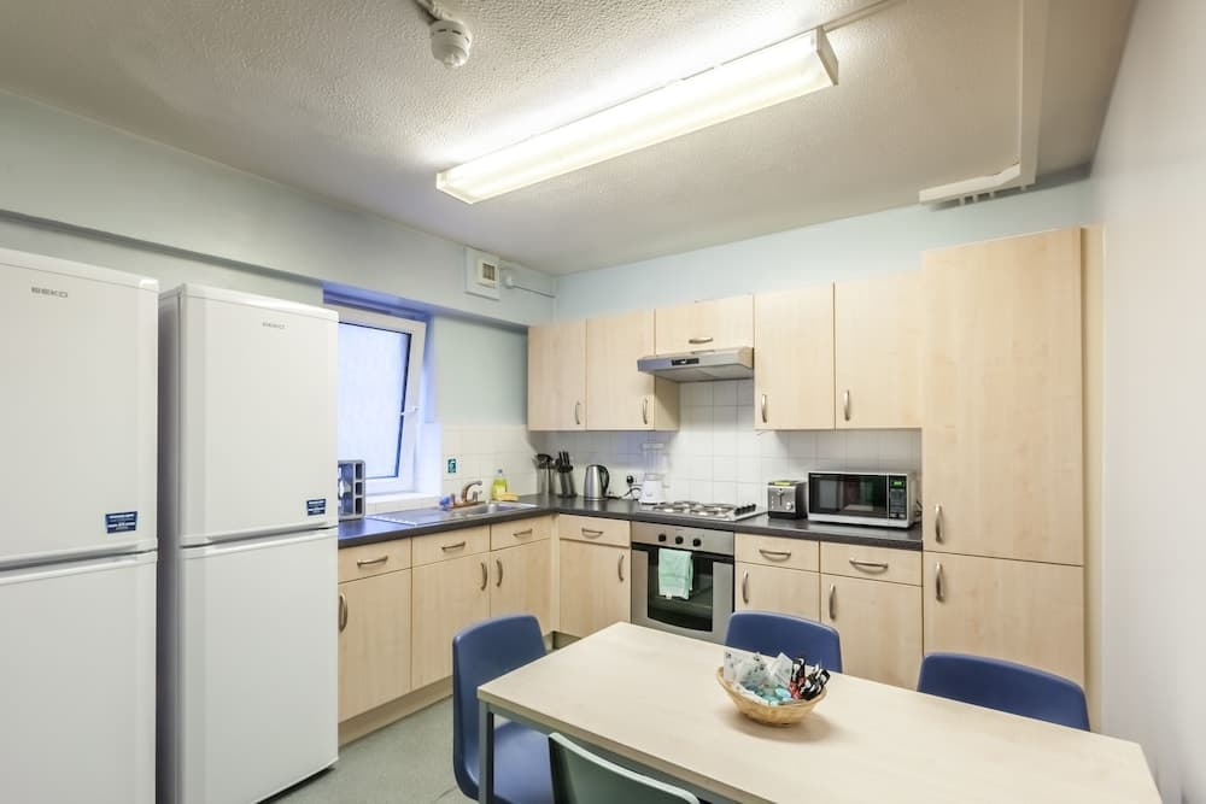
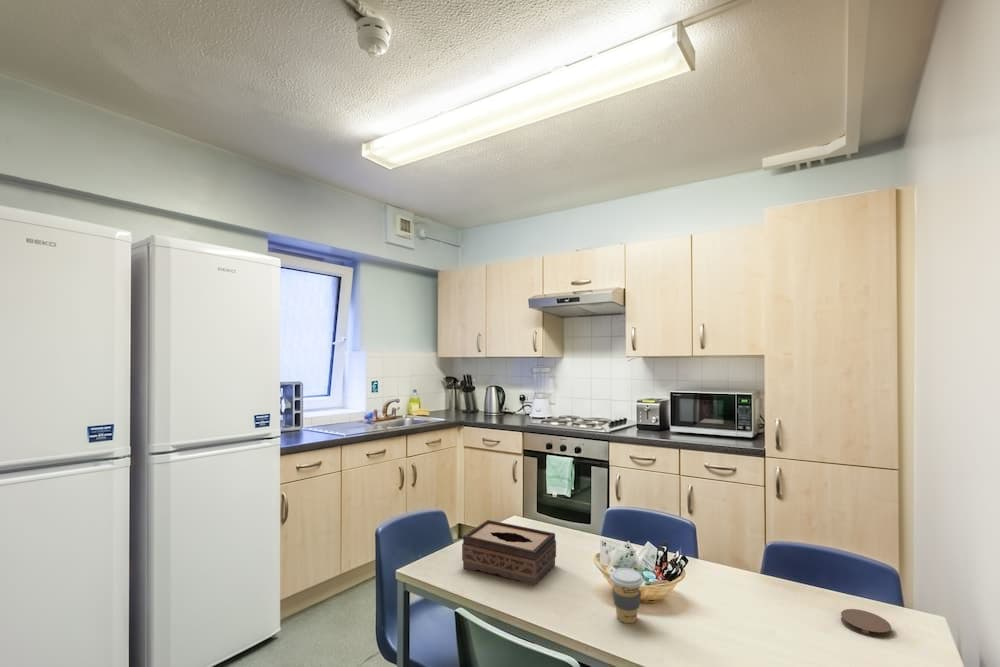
+ coaster (865, 622)
+ coffee cup (626, 595)
+ tissue box (509, 550)
